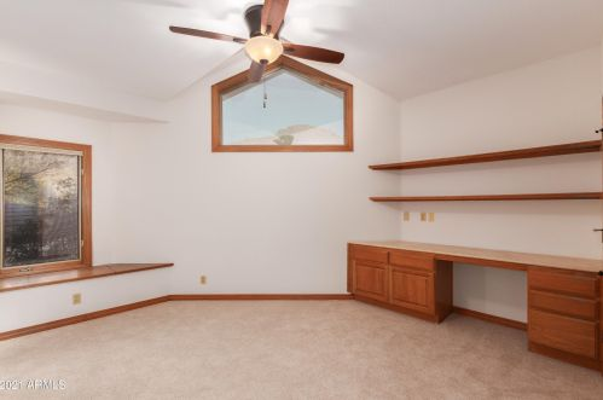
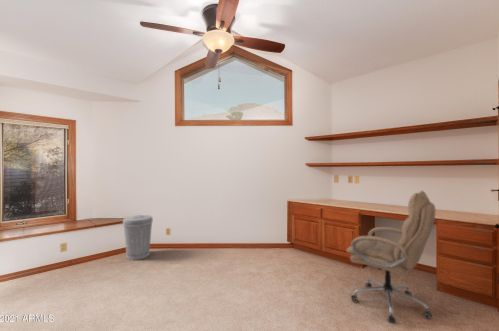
+ trash can (138, 235)
+ office chair (389, 247)
